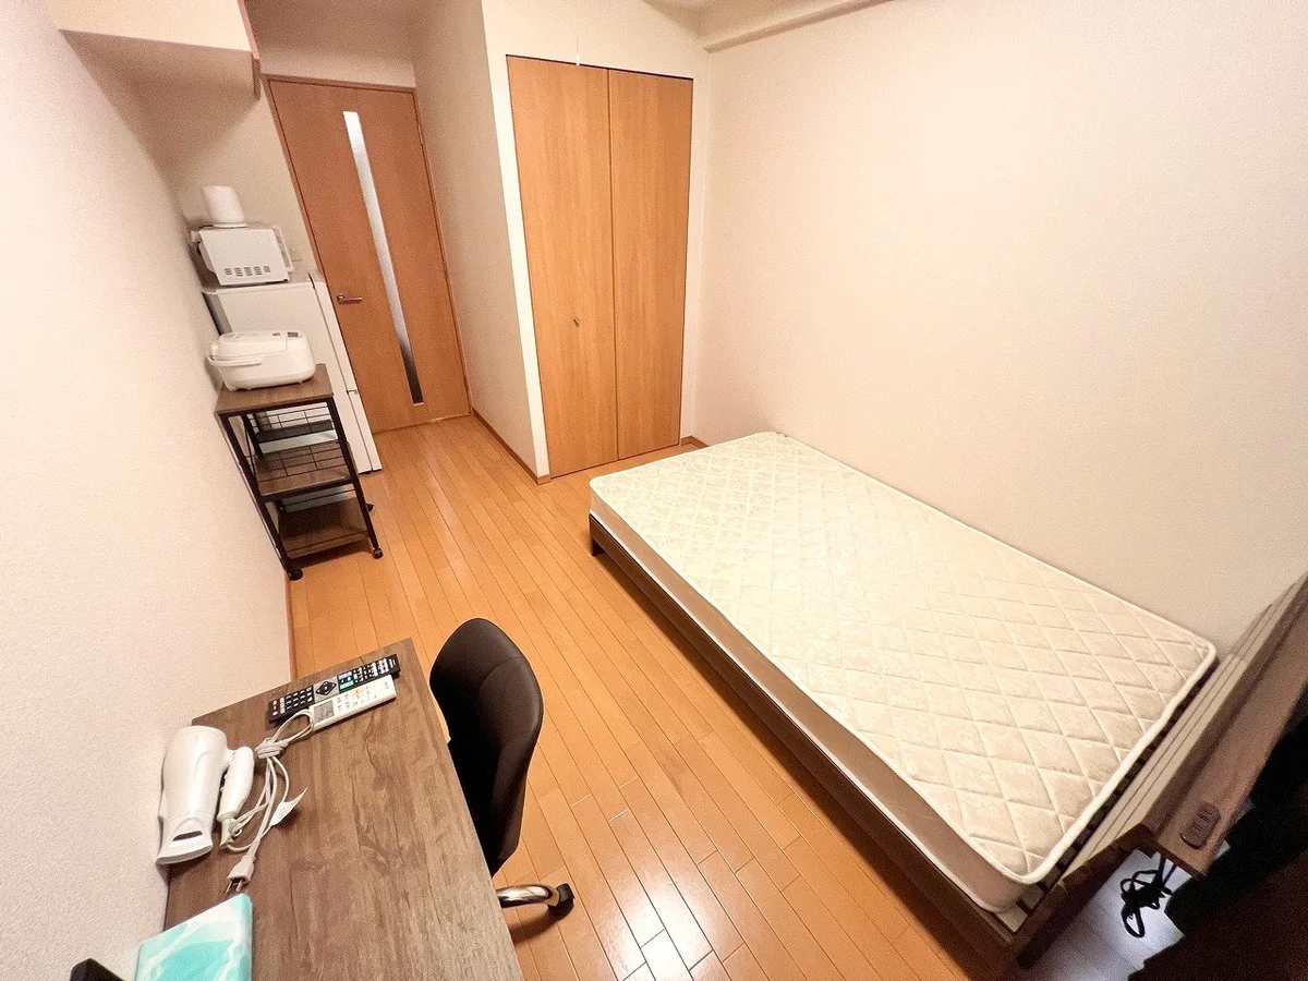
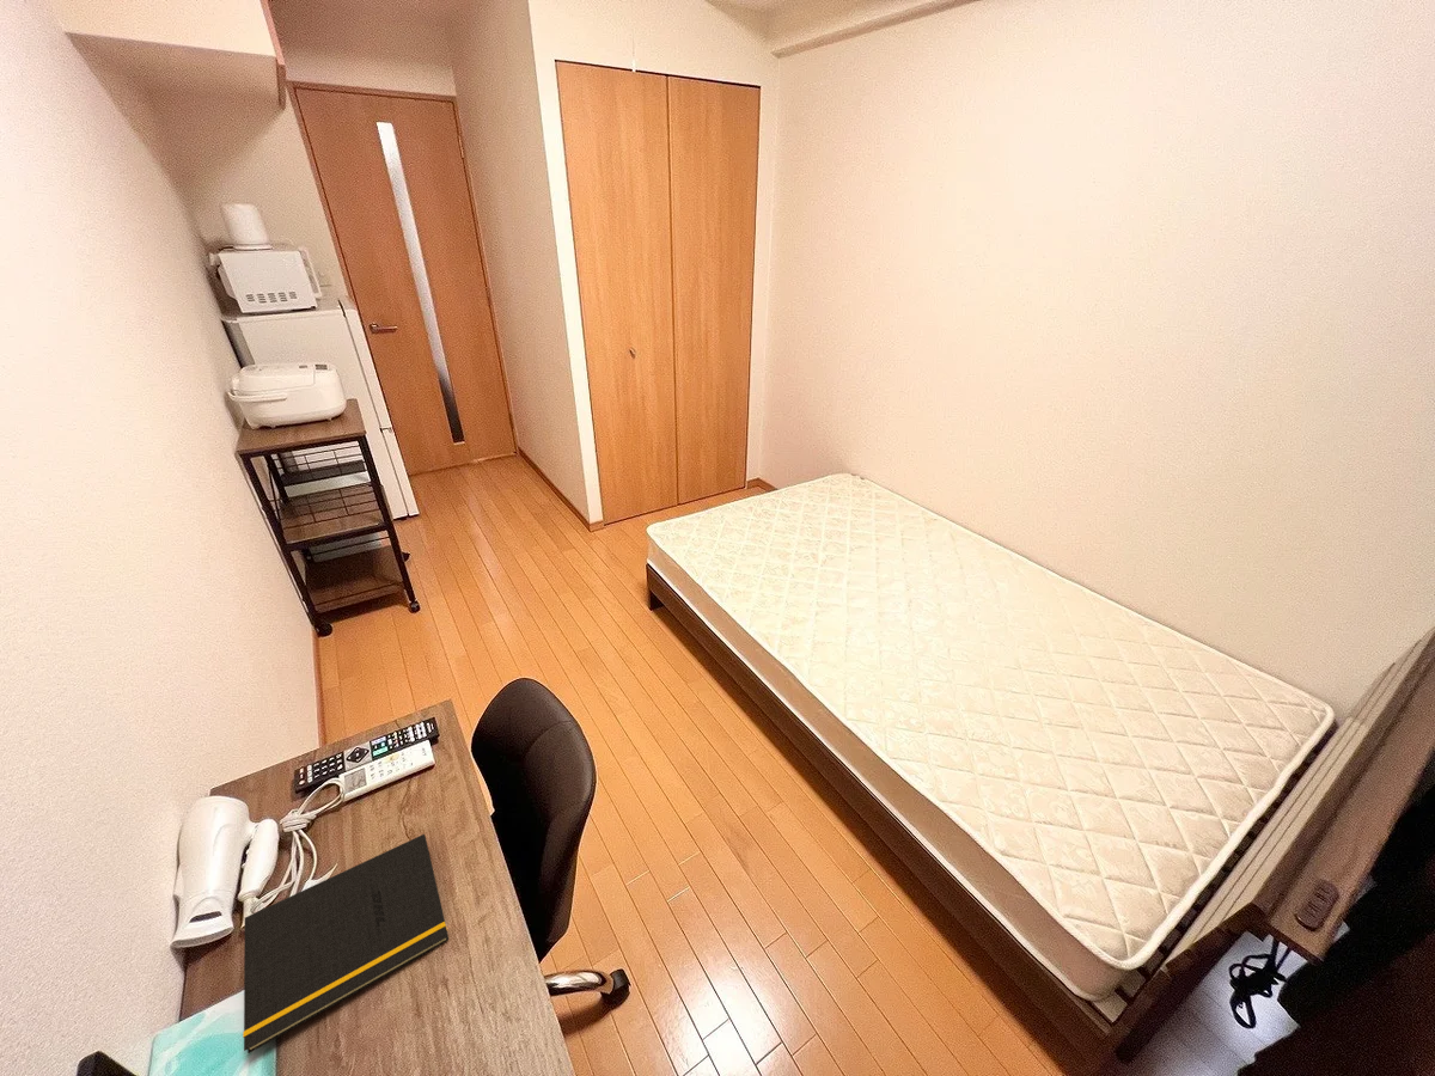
+ notepad (348, 928)
